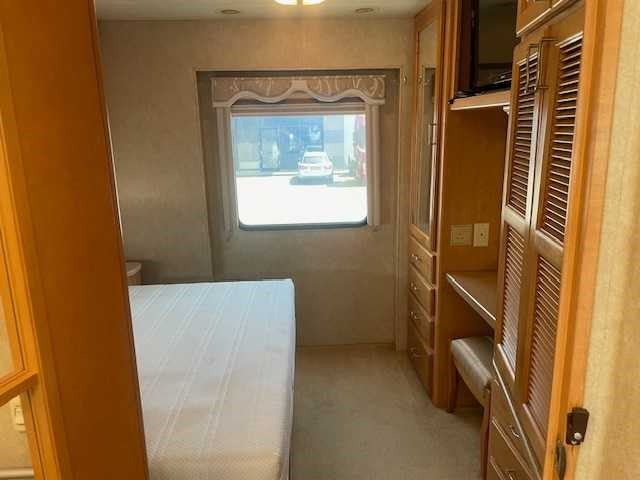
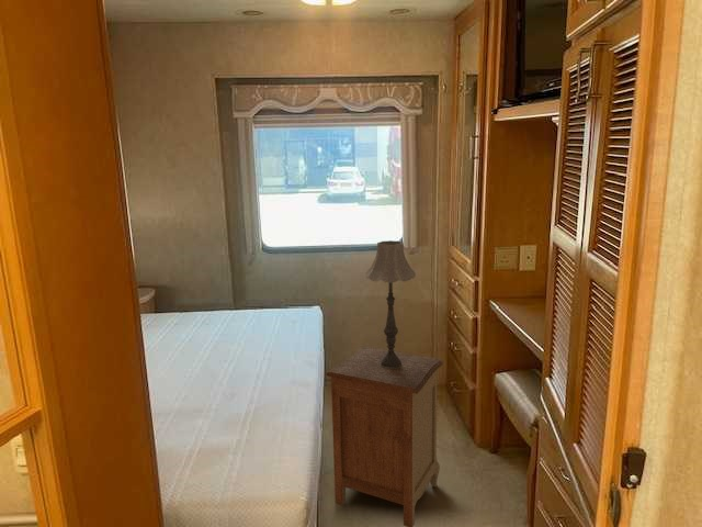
+ table lamp (390, 304)
+ nightstand (389, 427)
